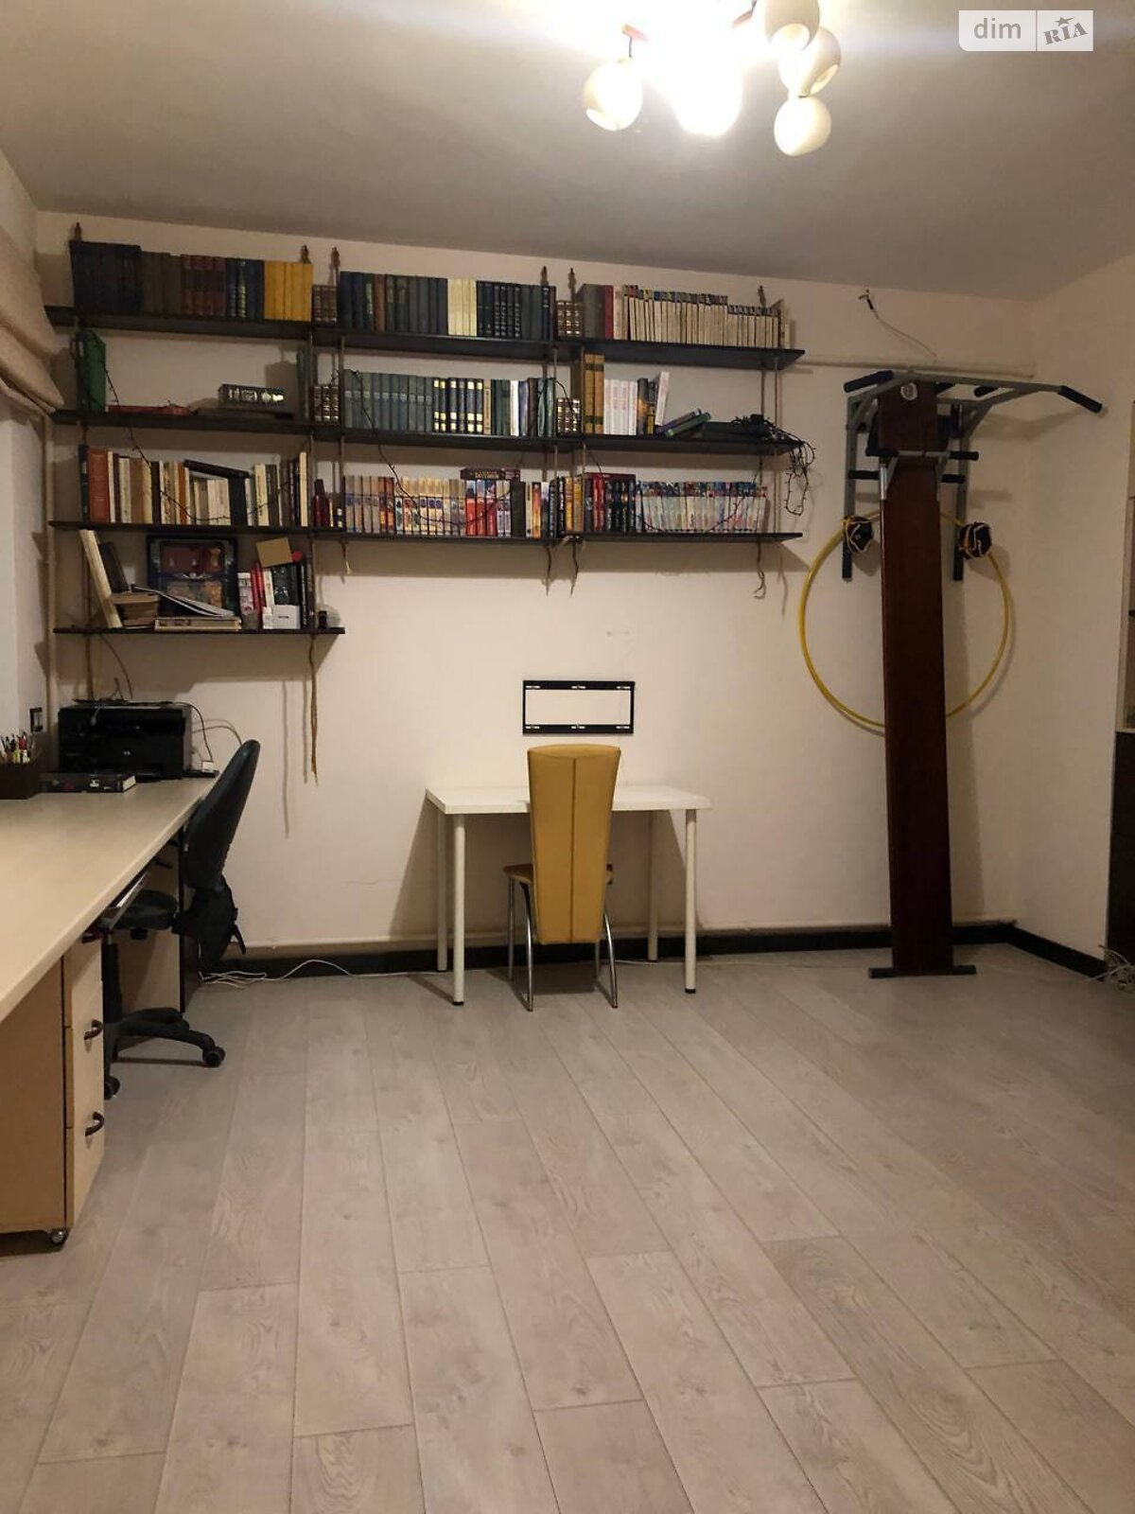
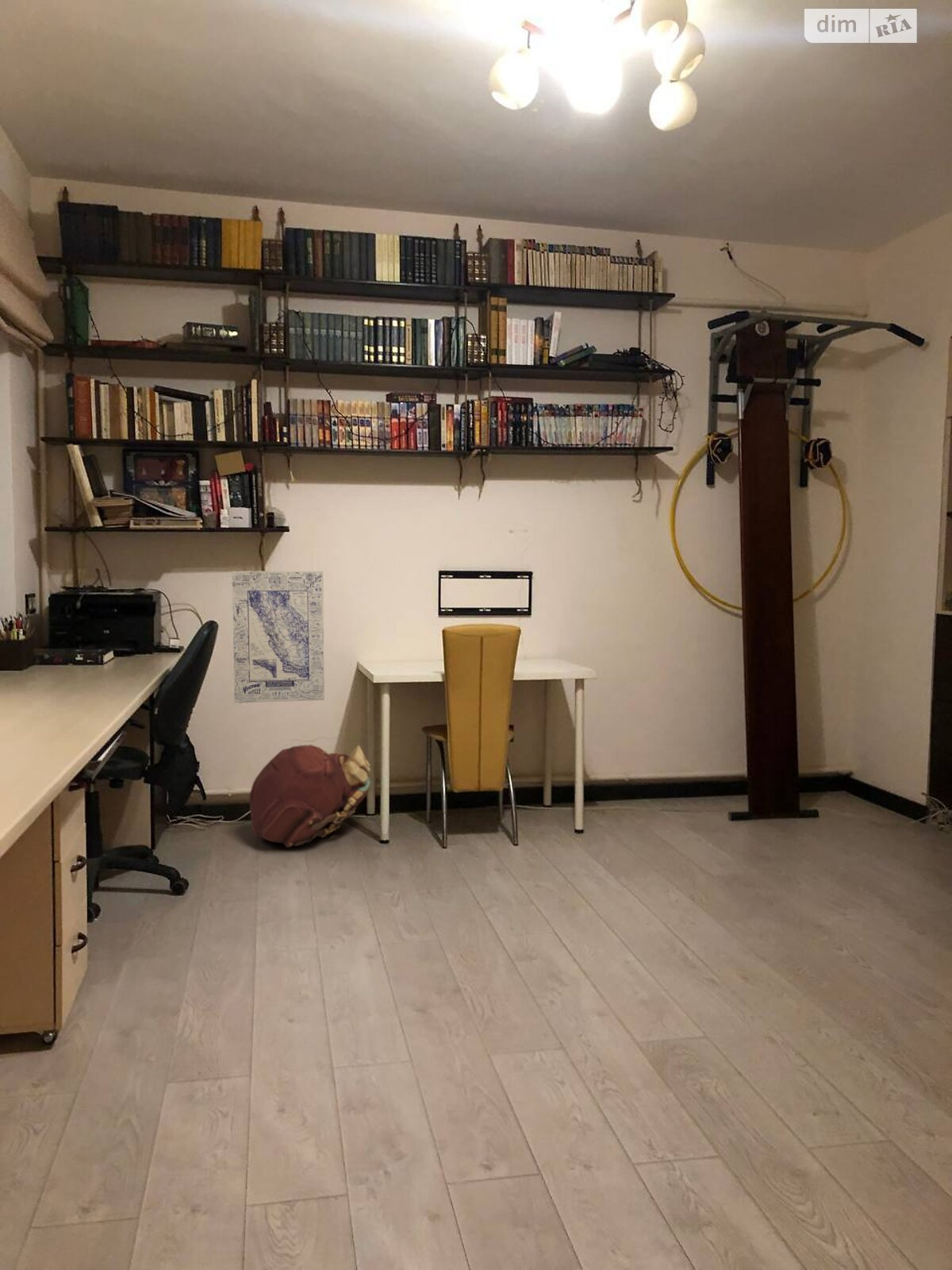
+ wall art (278, 636)
+ backpack (311, 788)
